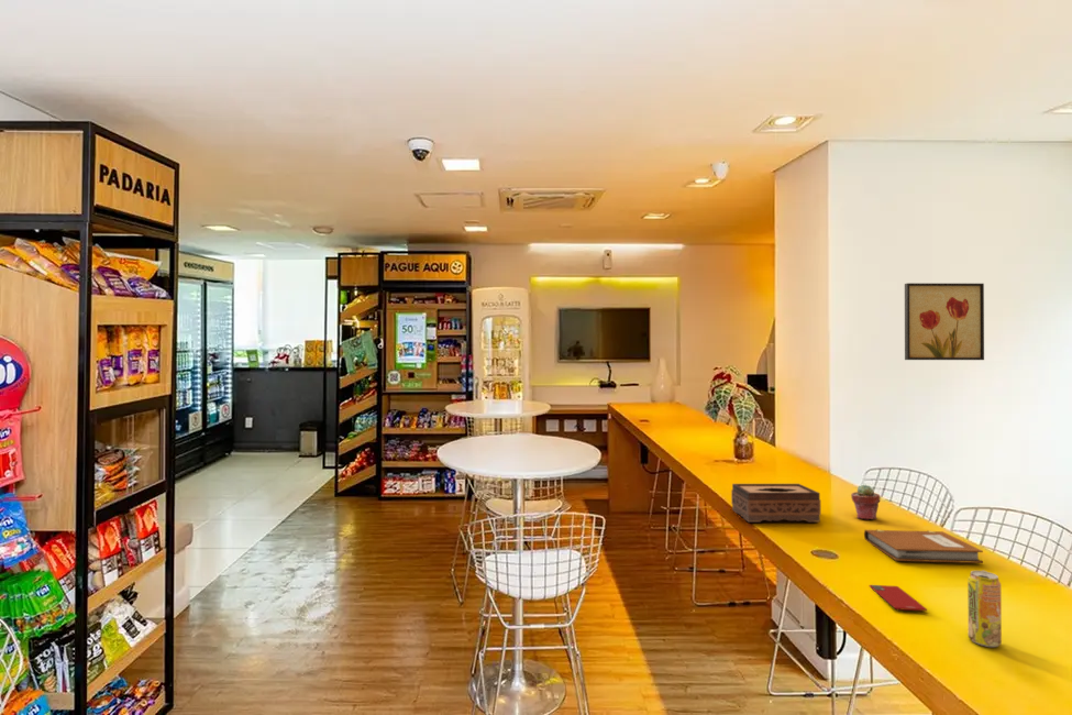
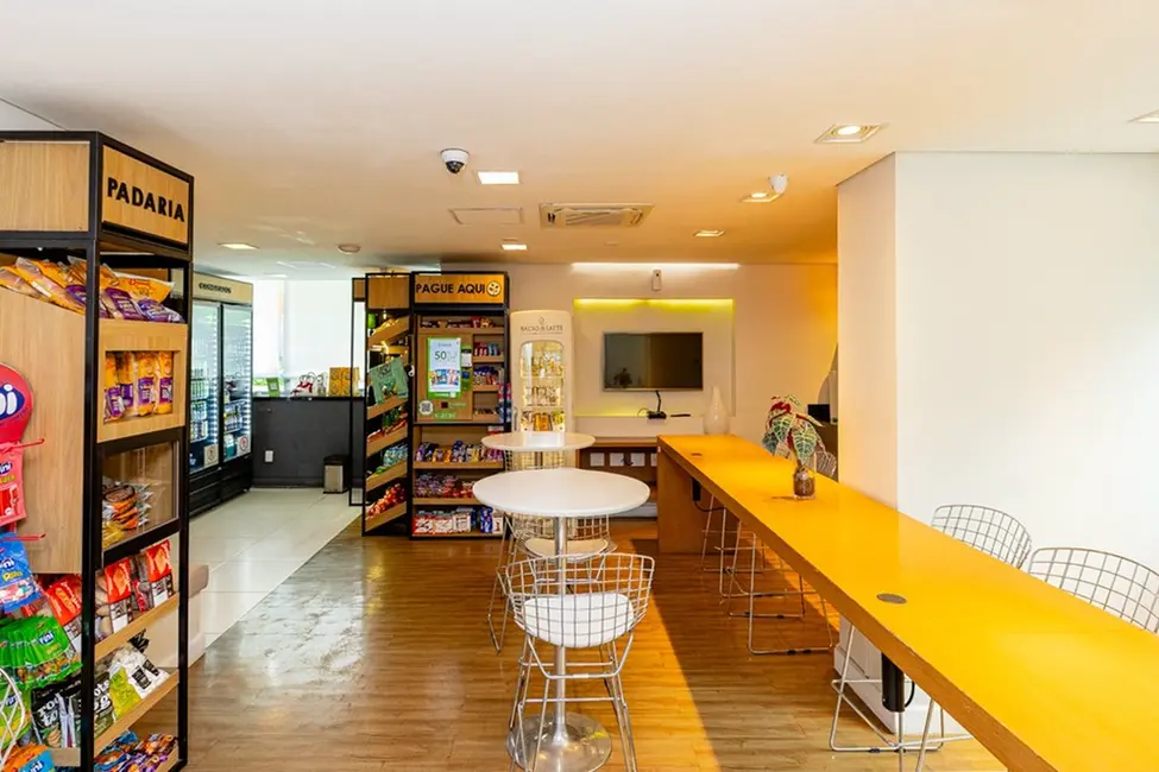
- tissue box (774, 502)
- notebook (921, 544)
- wall art (942, 321)
- smartphone (896, 596)
- beverage can (984, 606)
- potted succulent (865, 501)
